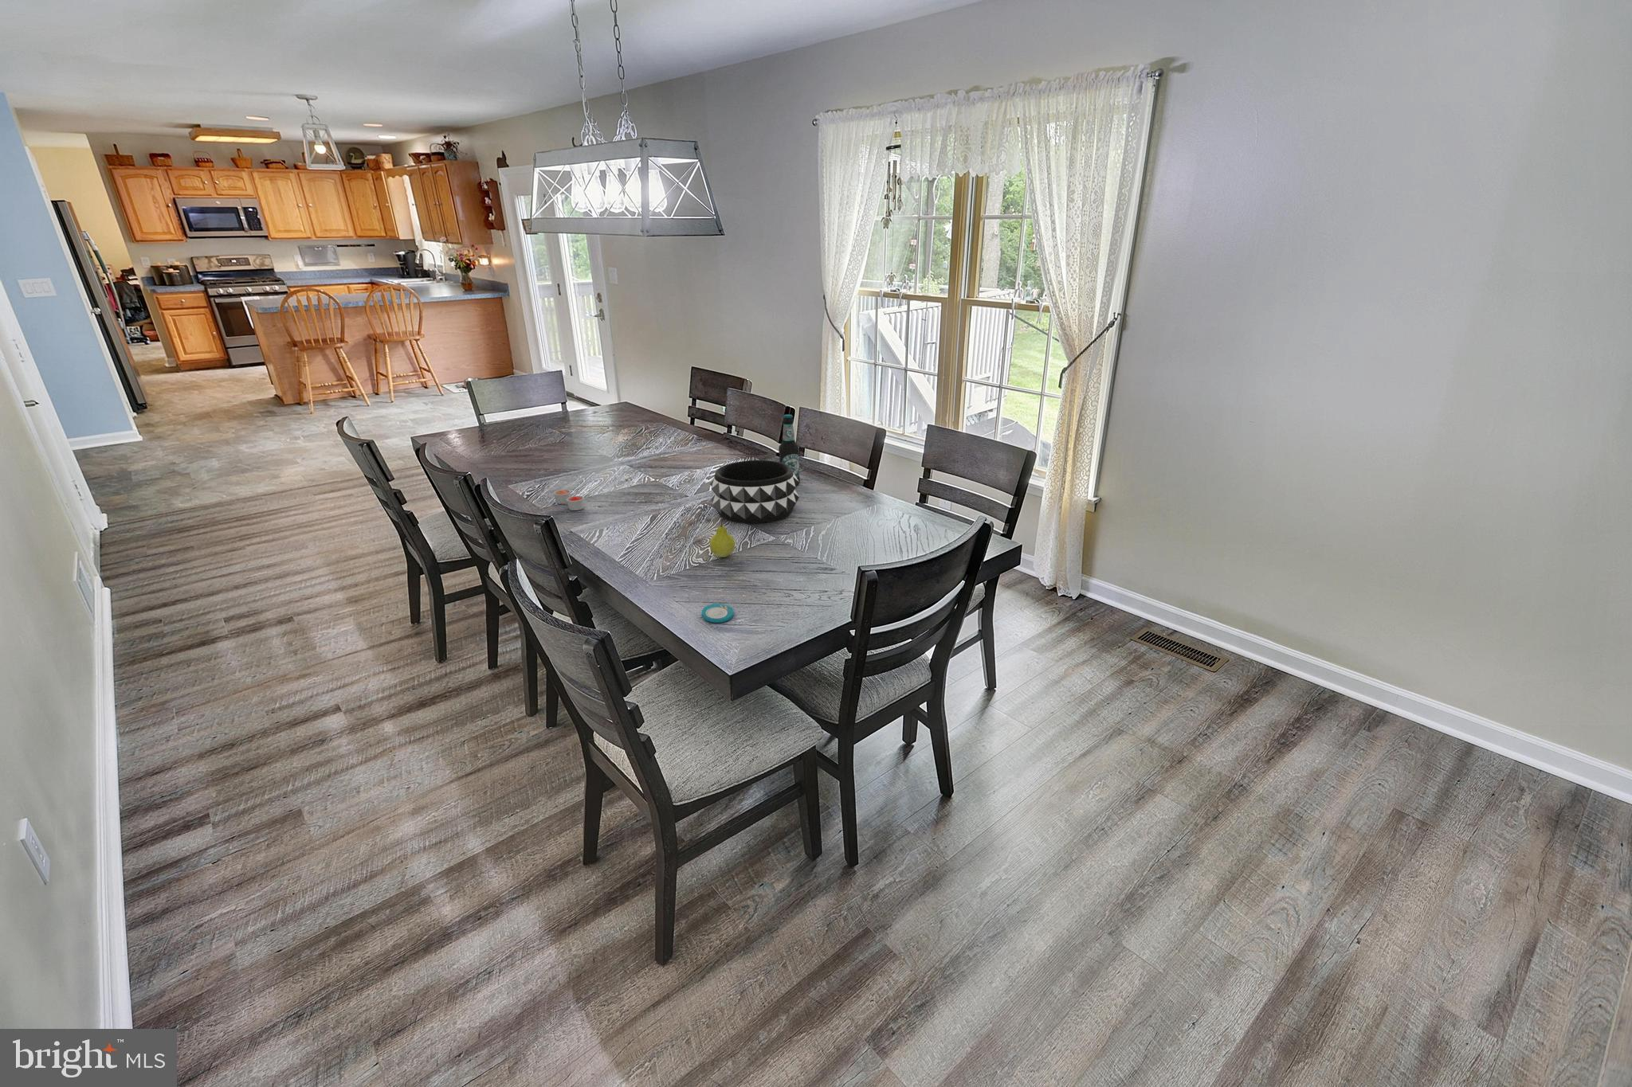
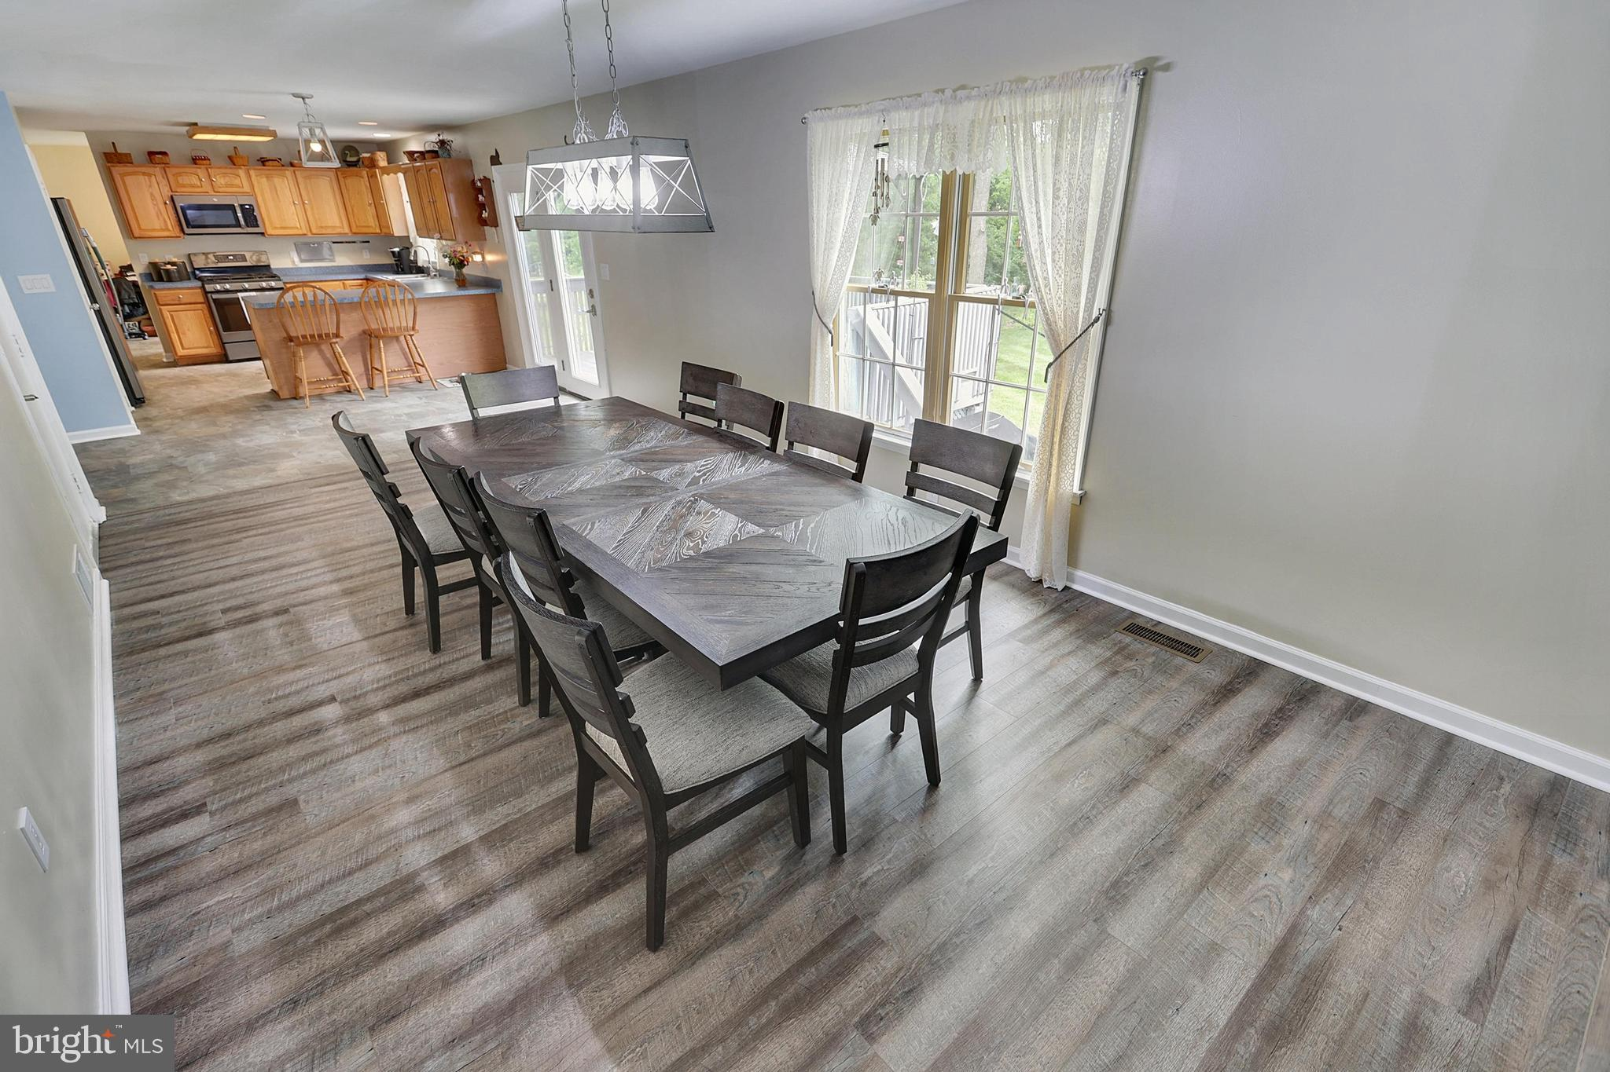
- plate (716, 610)
- fruit (721, 536)
- bottle (789, 450)
- decorative bowl (755, 490)
- candle (569, 499)
